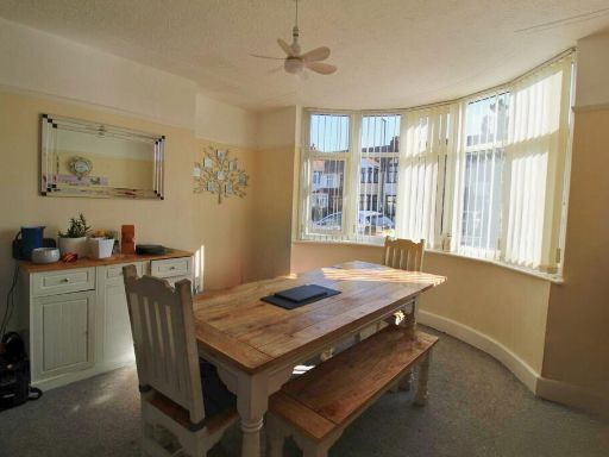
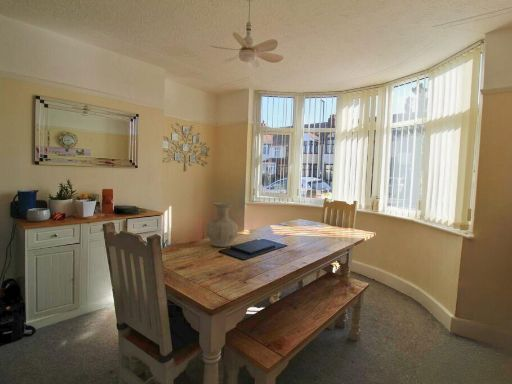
+ vase (222, 223)
